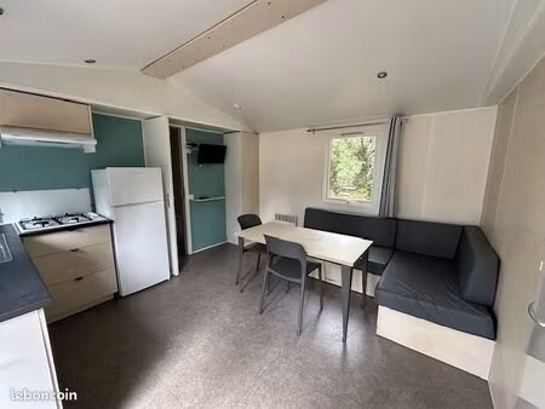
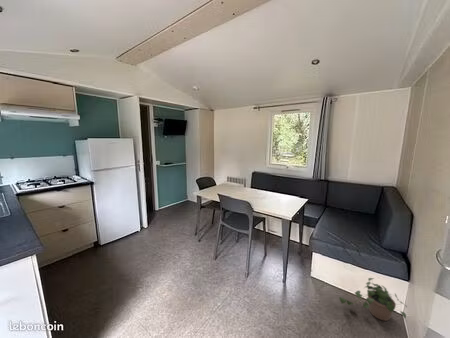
+ potted plant (371, 296)
